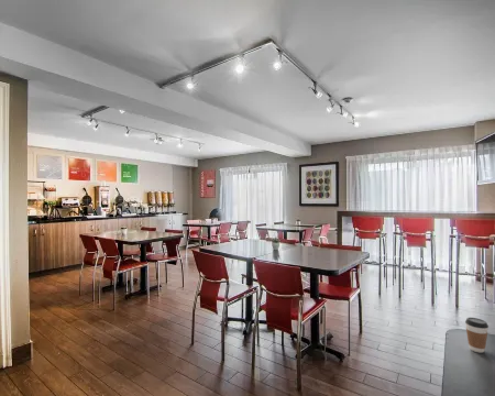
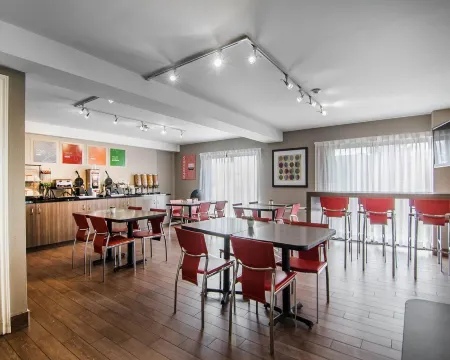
- coffee cup (476, 334)
